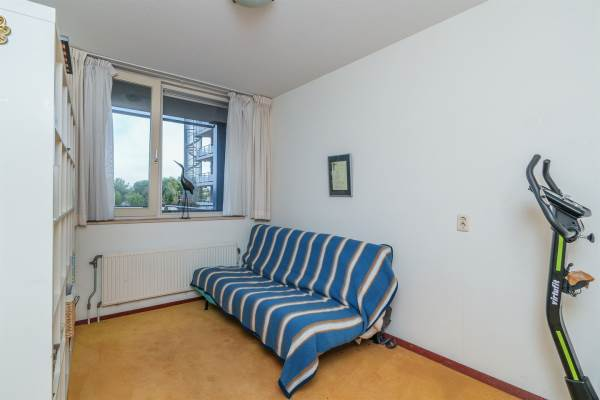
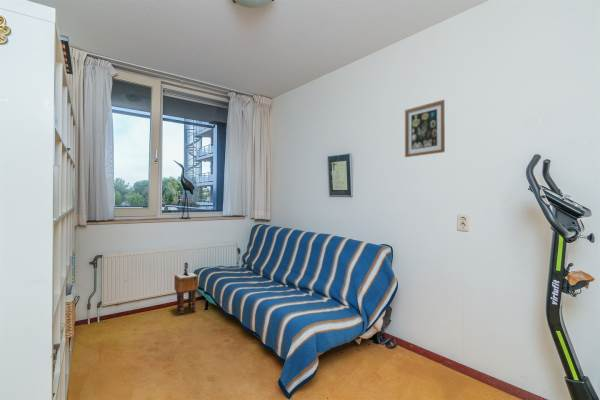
+ wall art (423, 130)
+ stool (186, 286)
